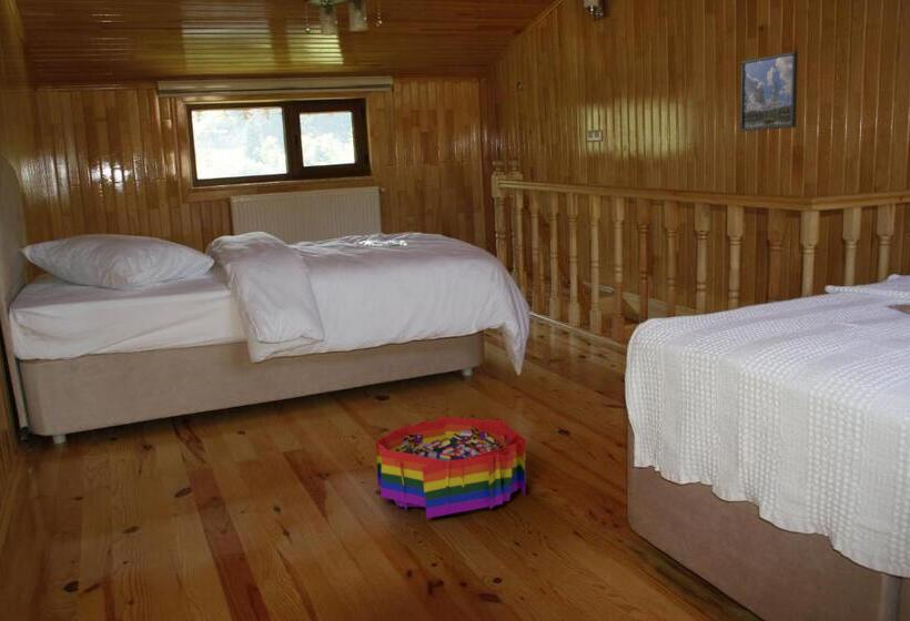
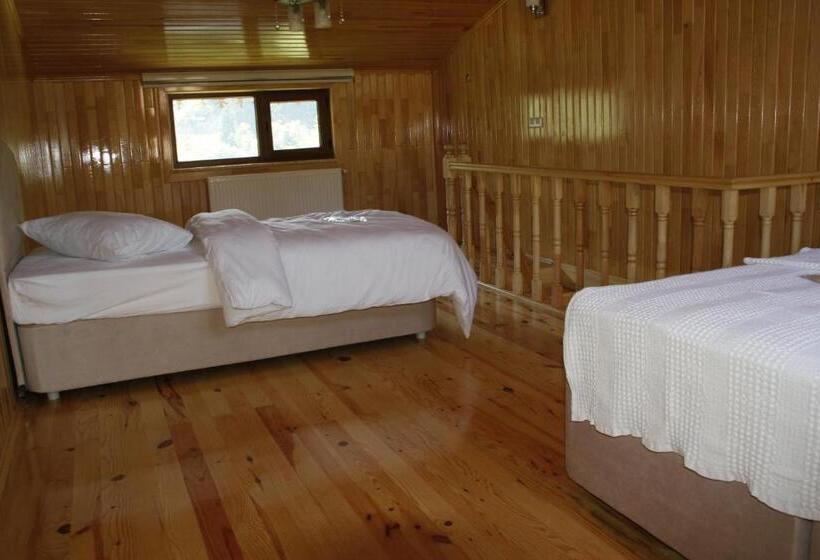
- storage bin (447, 459)
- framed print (767, 93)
